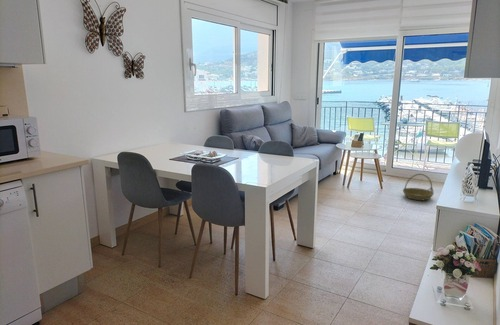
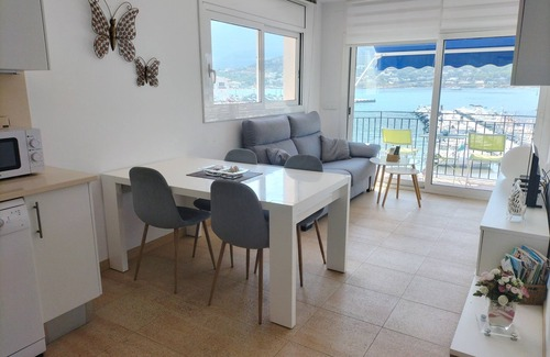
- basket (418, 188)
